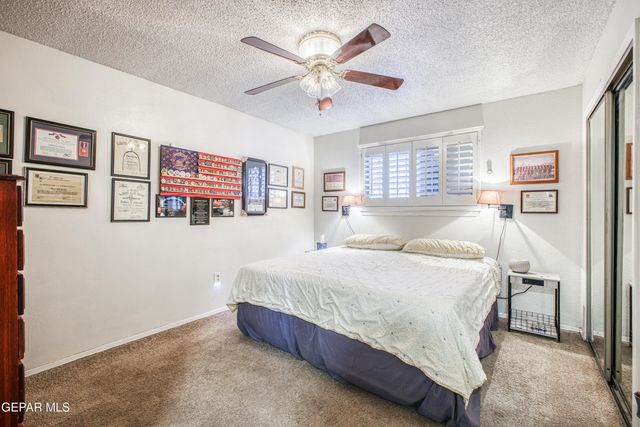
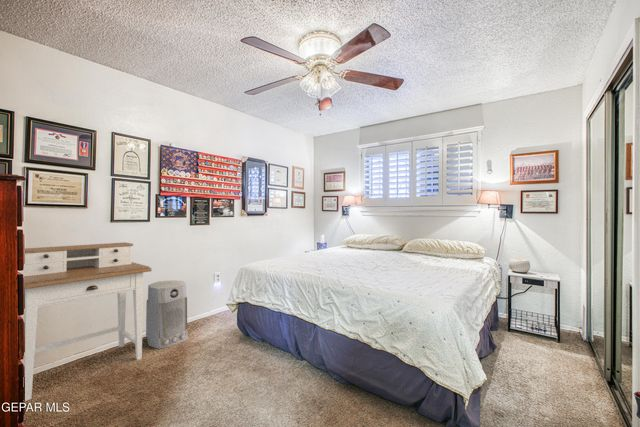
+ desk (82, 299)
+ air purifier (166, 311)
